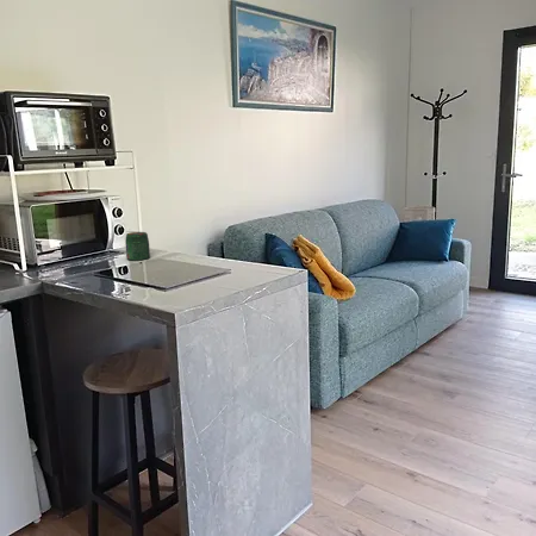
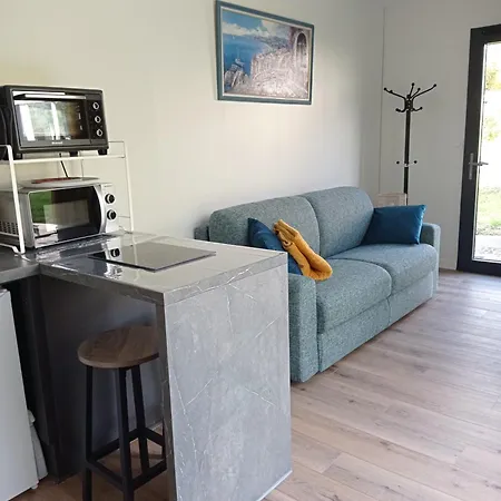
- jar (137, 245)
